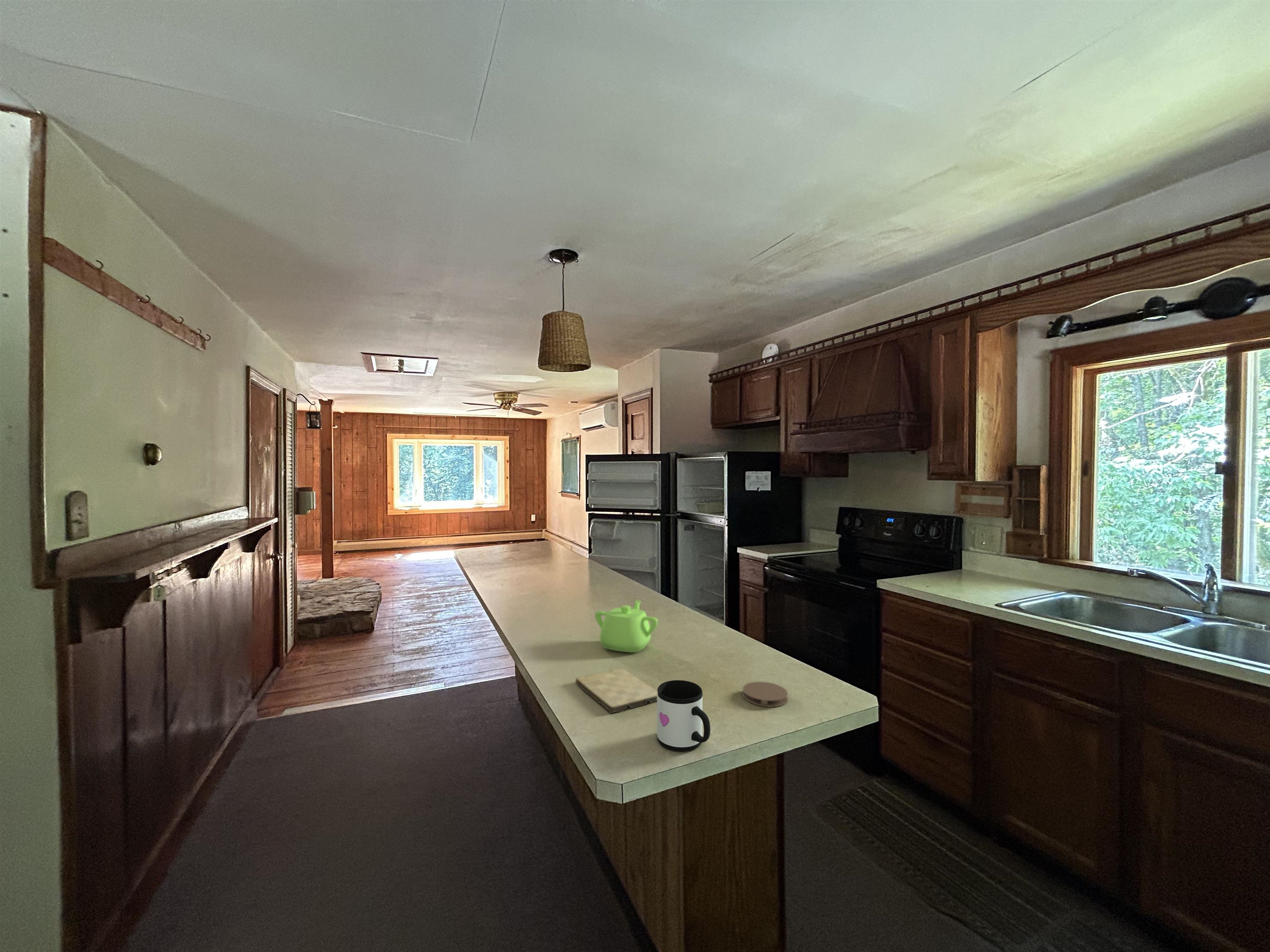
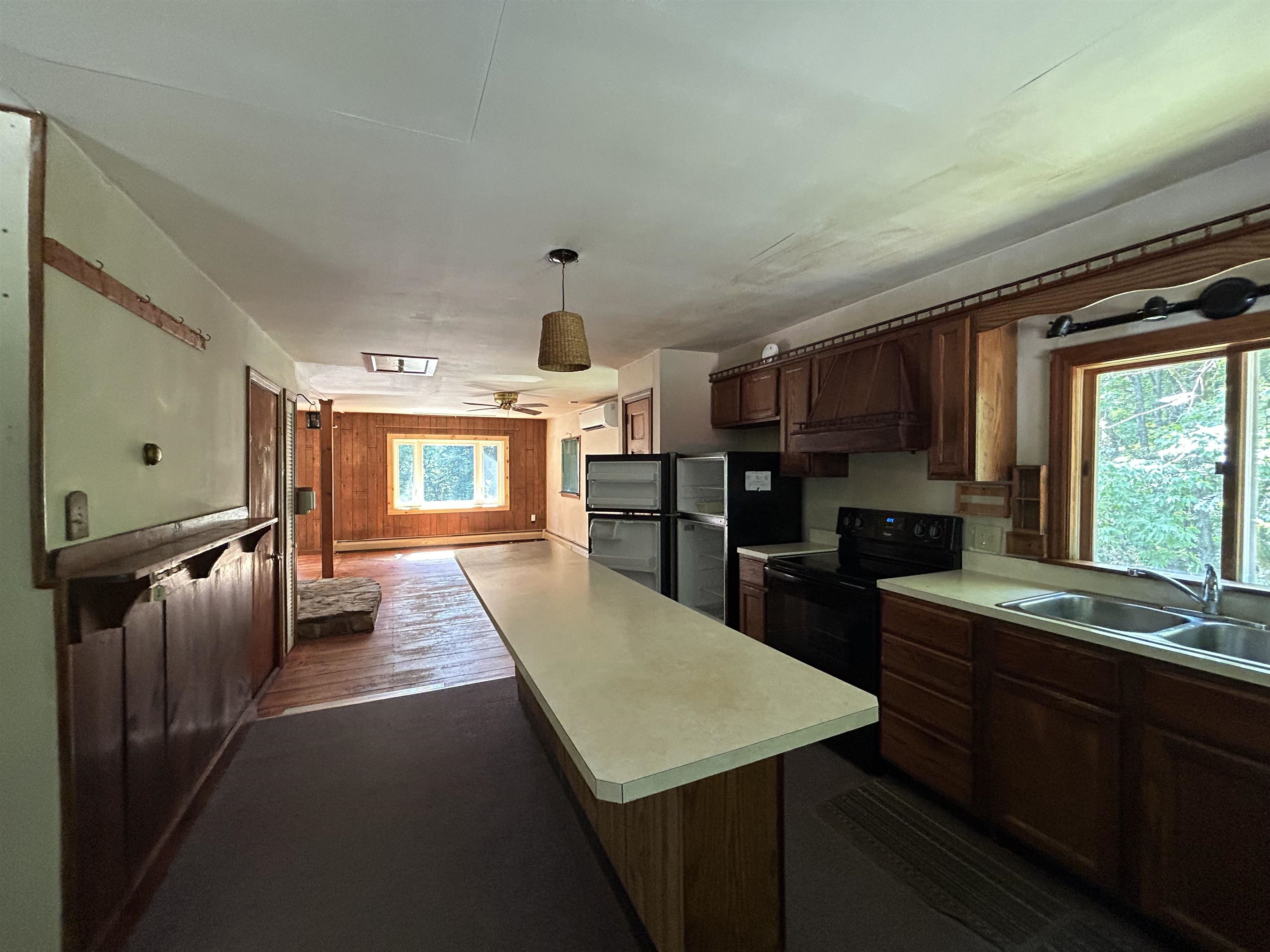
- teapot (628, 624)
- cutting board (617, 688)
- mug (685, 718)
- coaster (765, 693)
